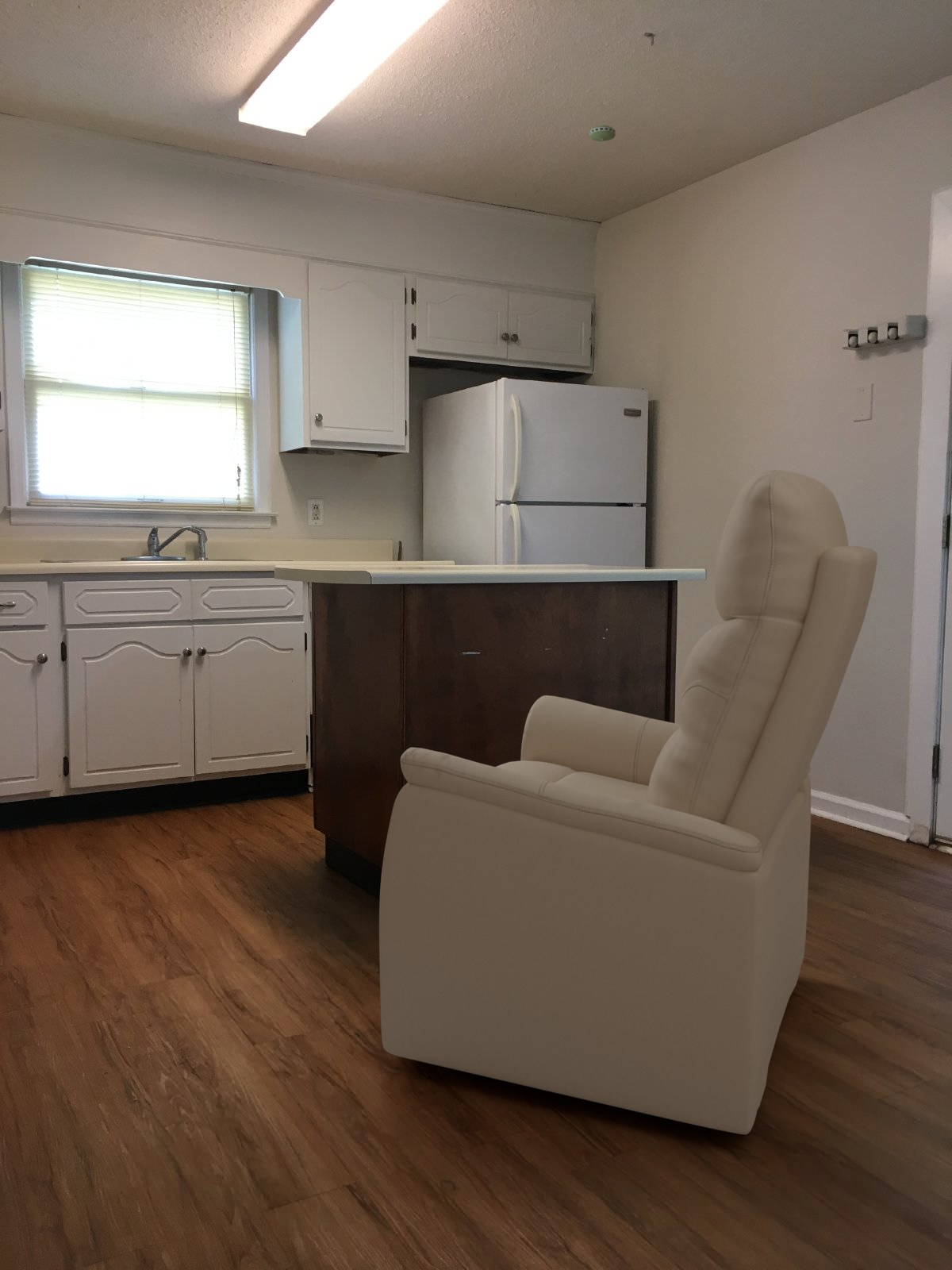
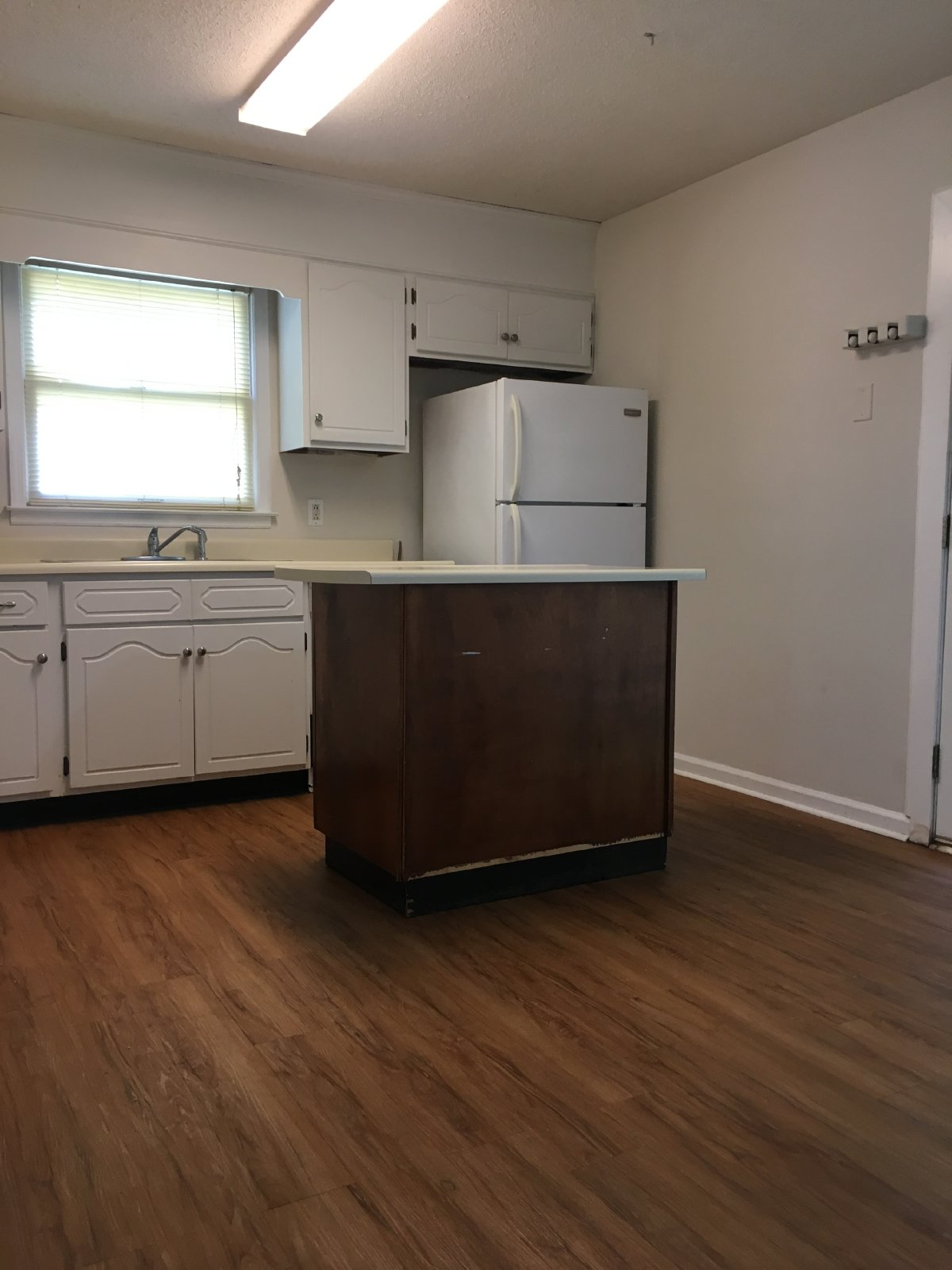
- chair (635, 754)
- smoke detector (602, 133)
